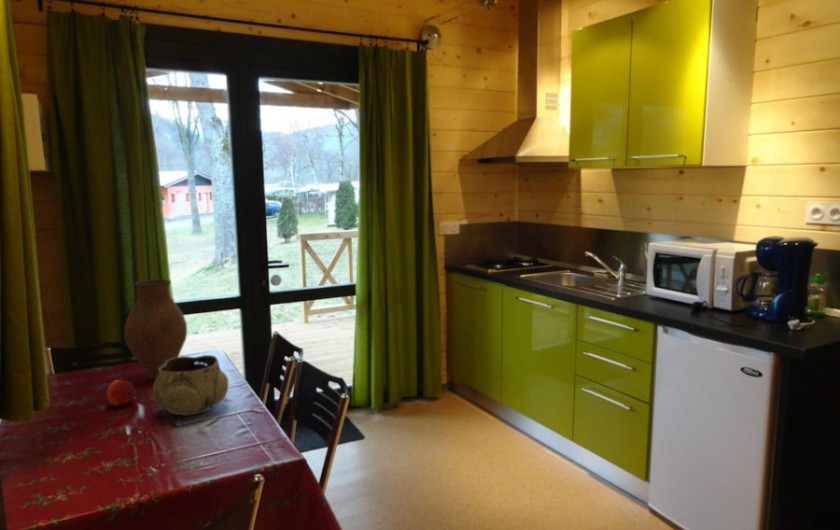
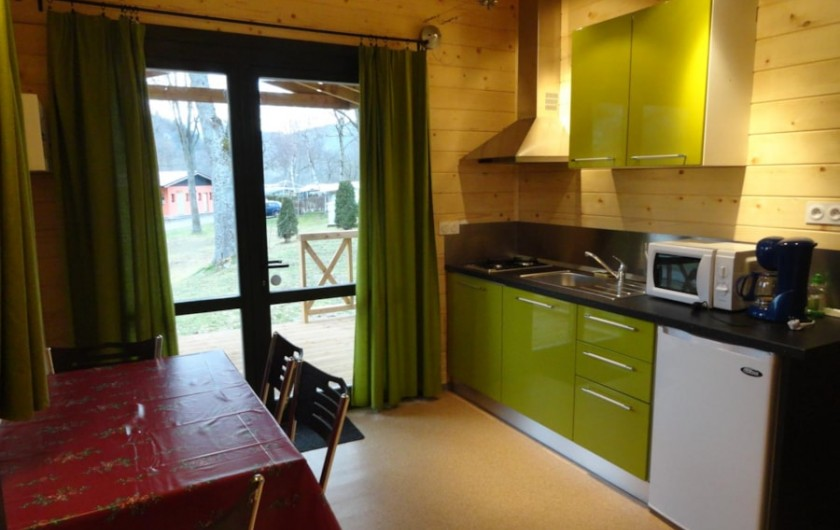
- vase (156, 329)
- decorative bowl (190, 386)
- peach (120, 392)
